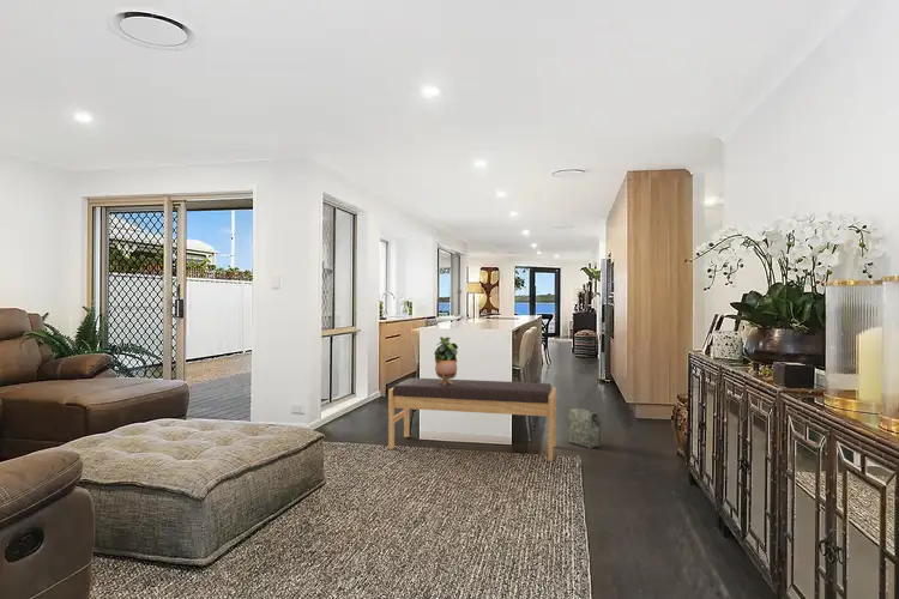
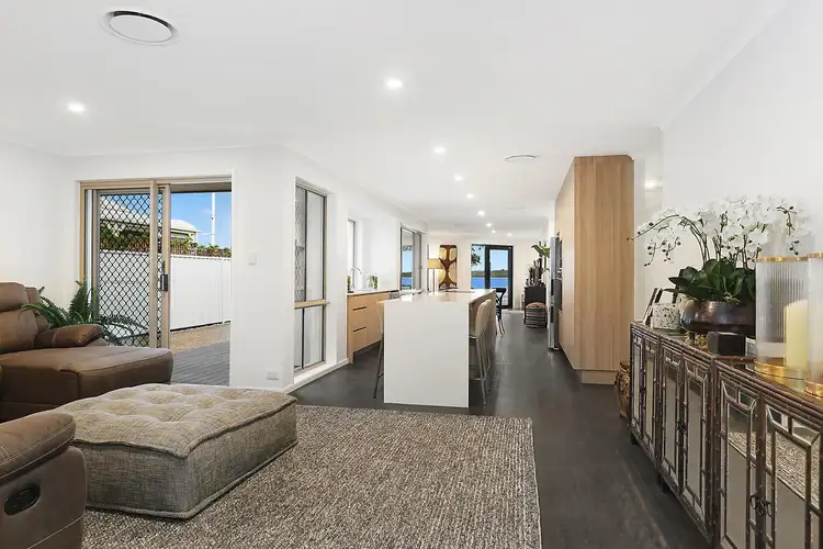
- bench (472, 411)
- potted plant (446, 359)
- bag (584, 425)
